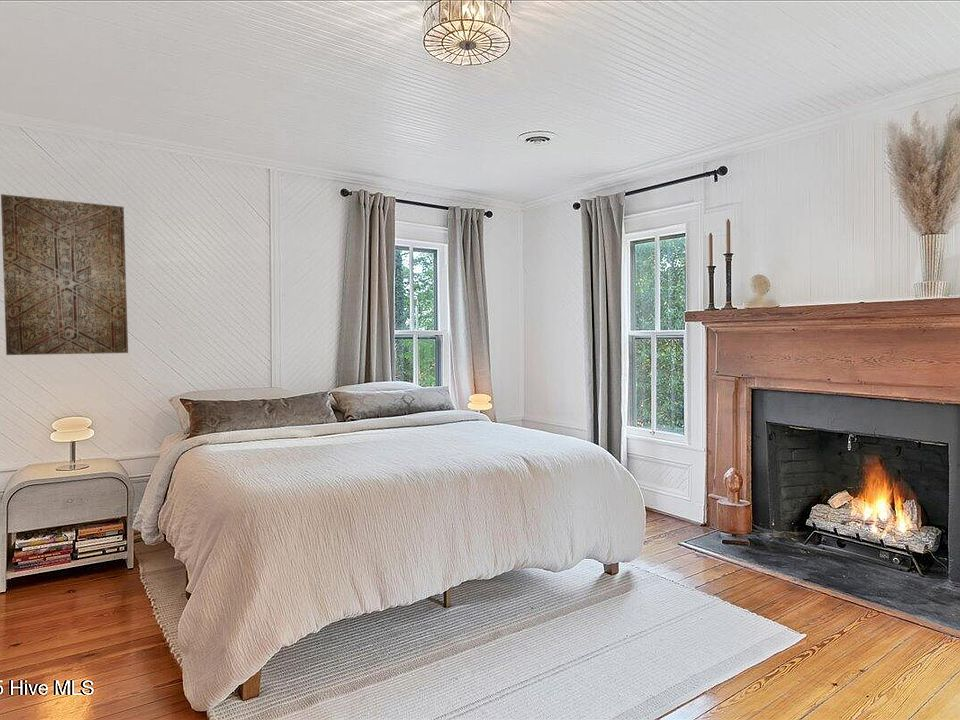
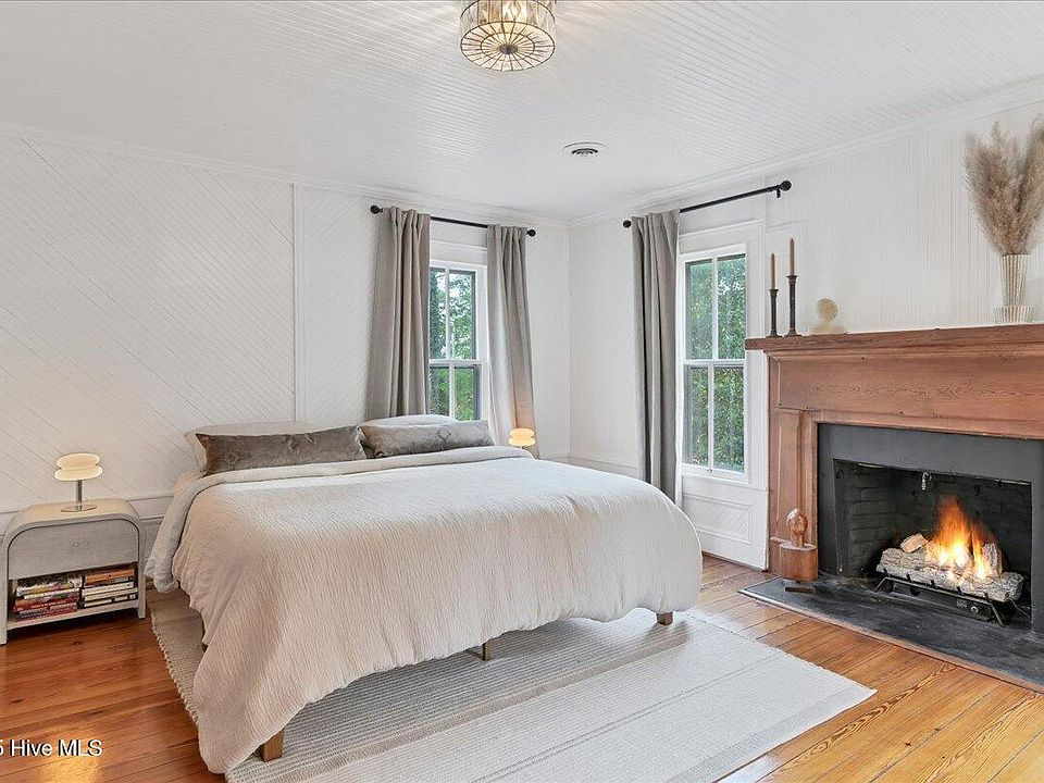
- wall art (67, 277)
